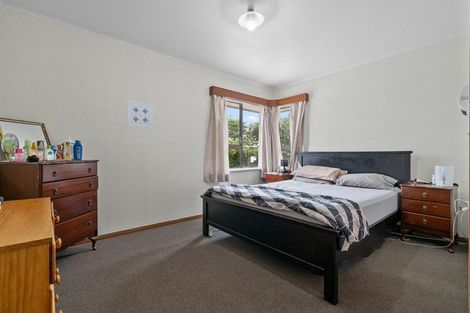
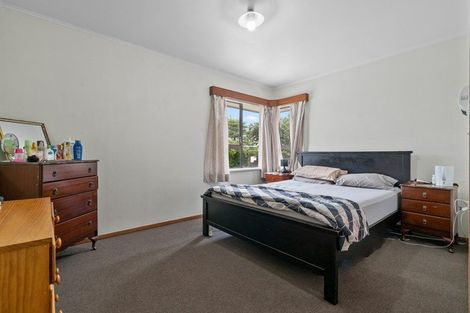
- wall art (140, 114)
